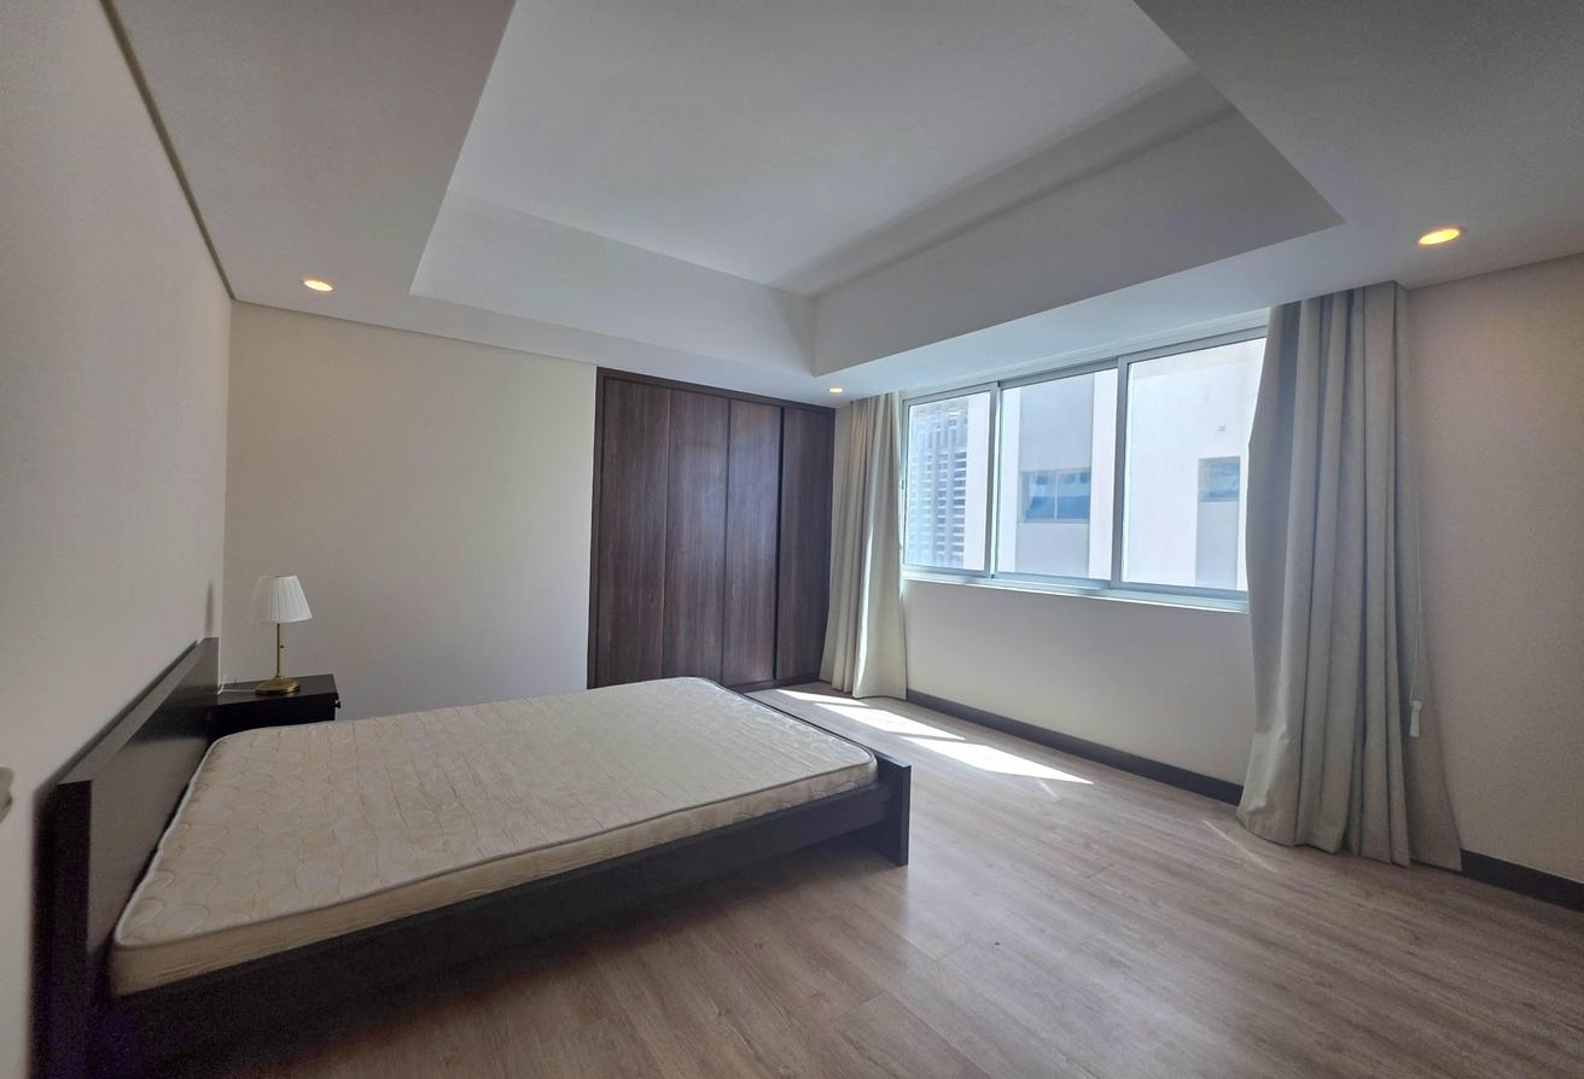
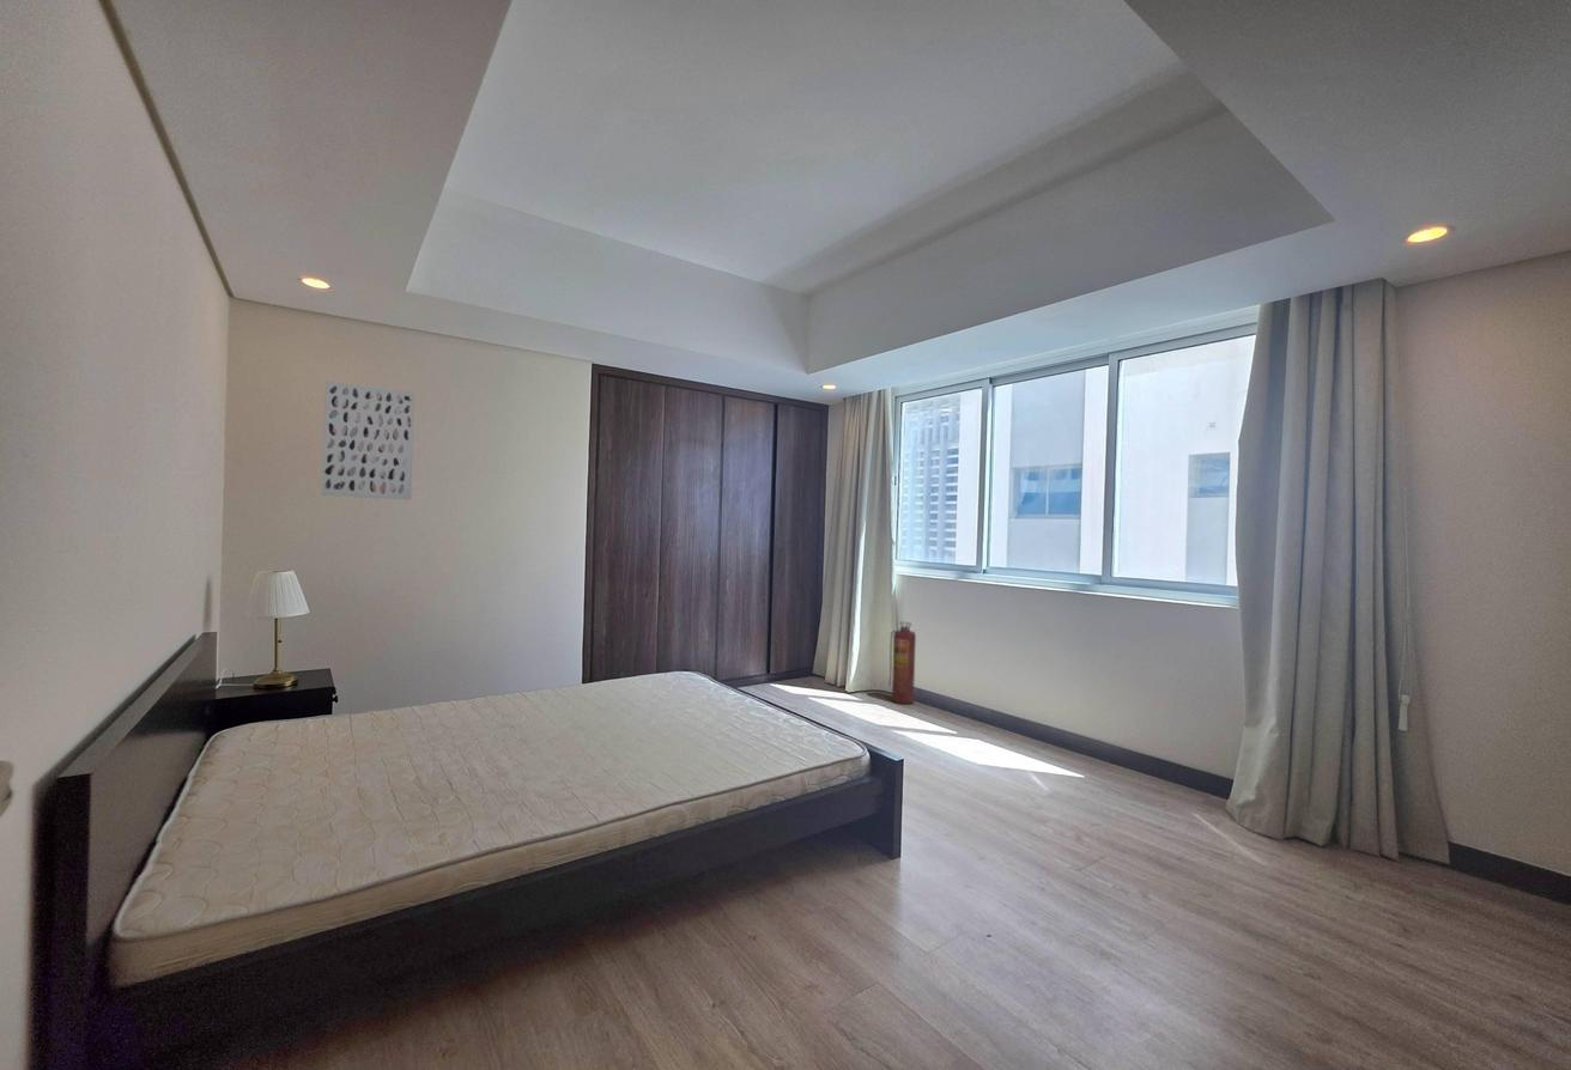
+ fire extinguisher (903, 661)
+ wall art (369, 442)
